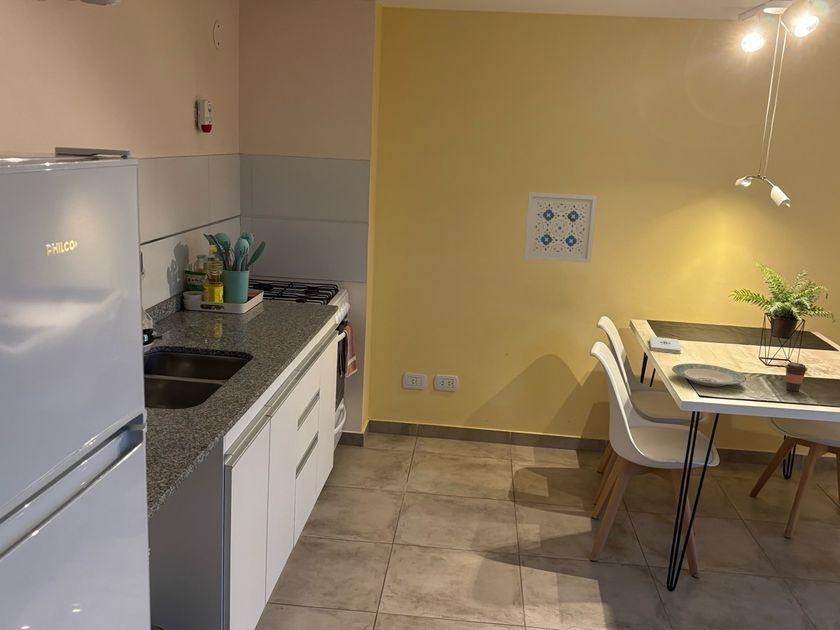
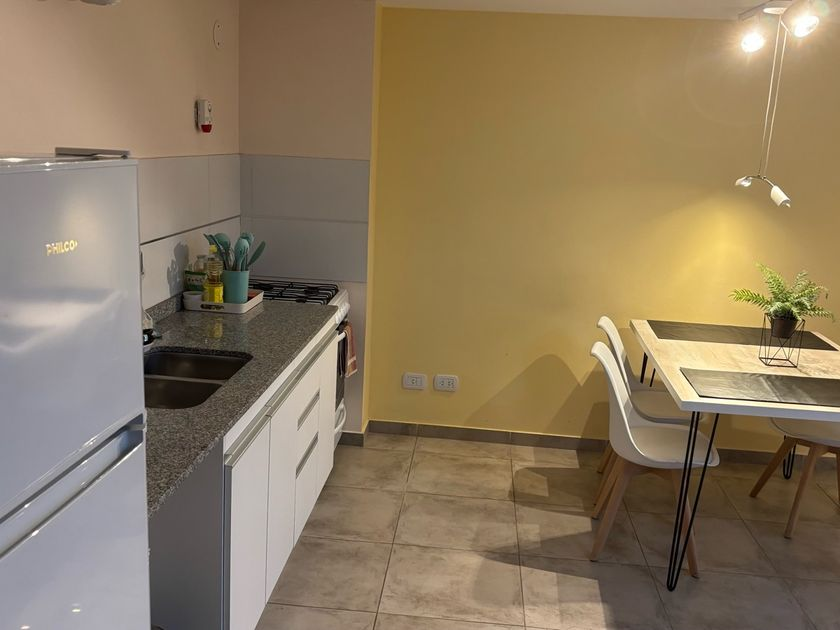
- coffee cup (794, 377)
- wall art (559, 227)
- plate (708, 377)
- notepad (664, 344)
